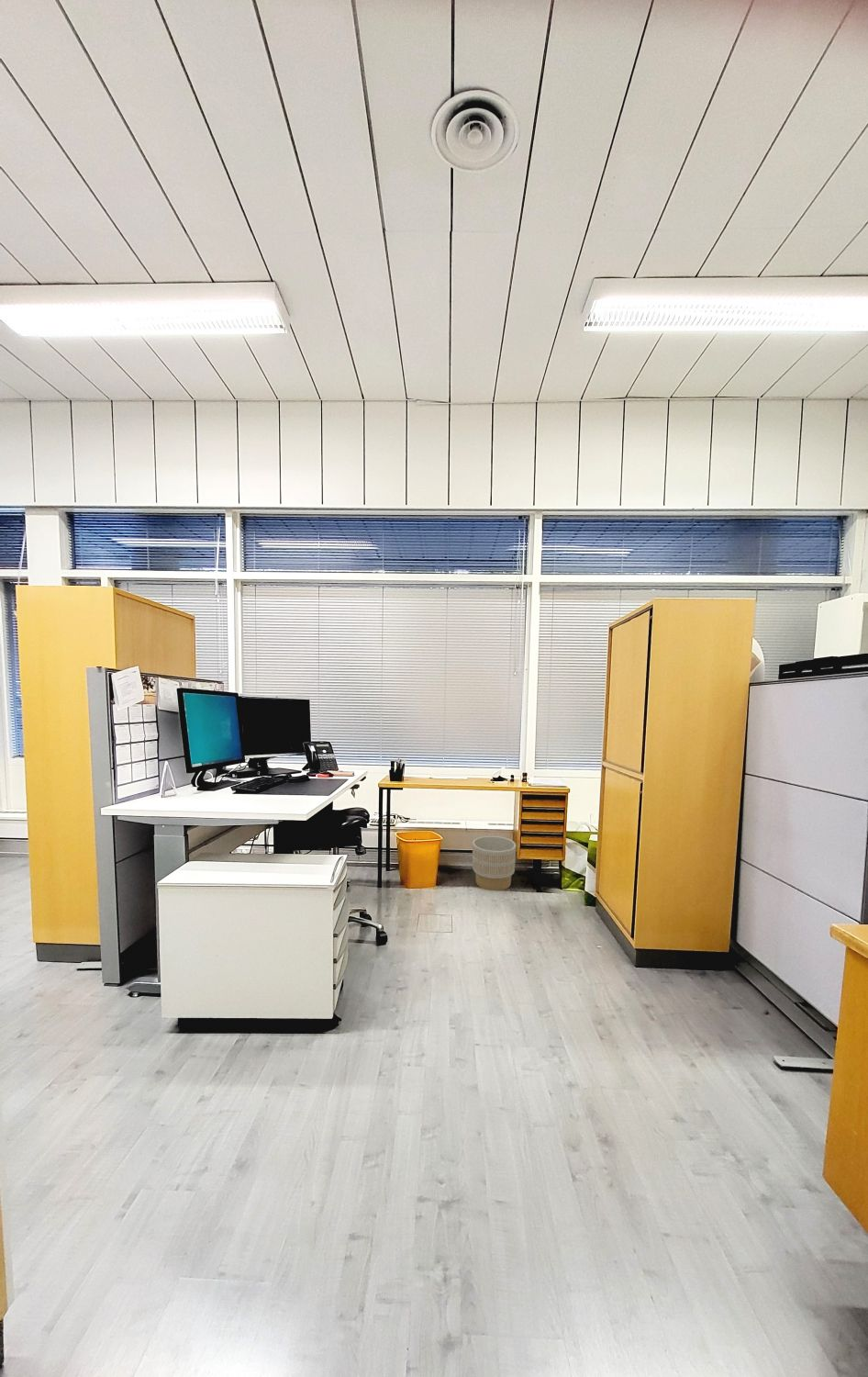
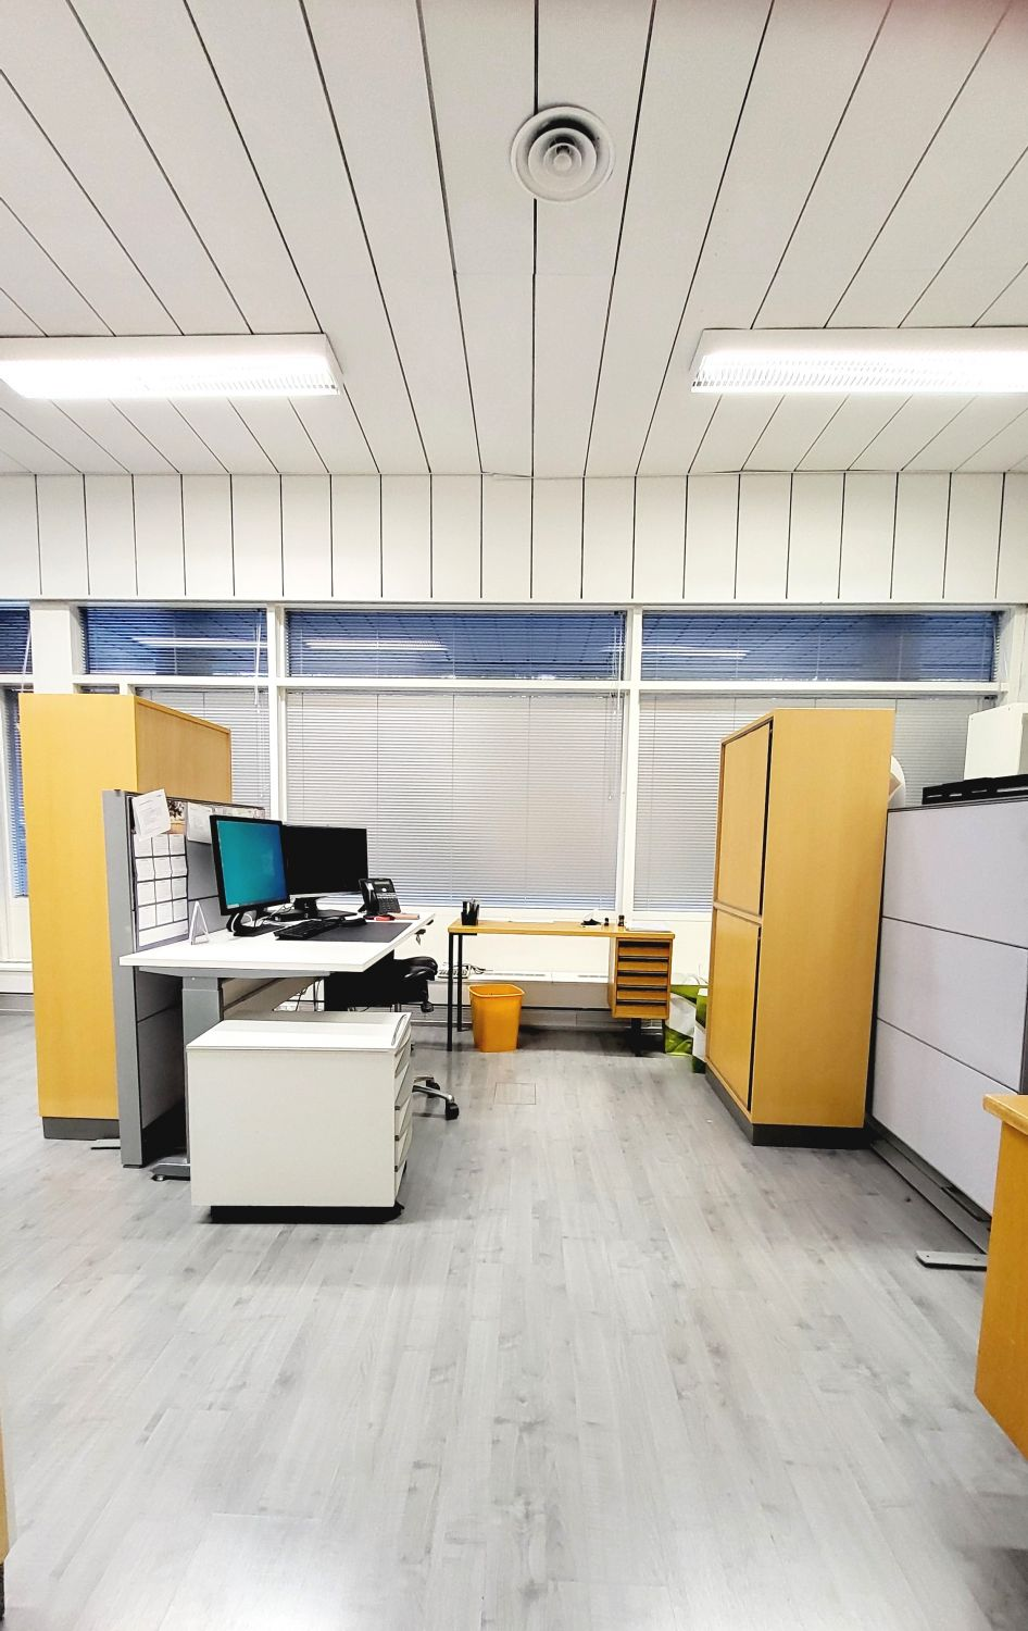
- planter (494, 863)
